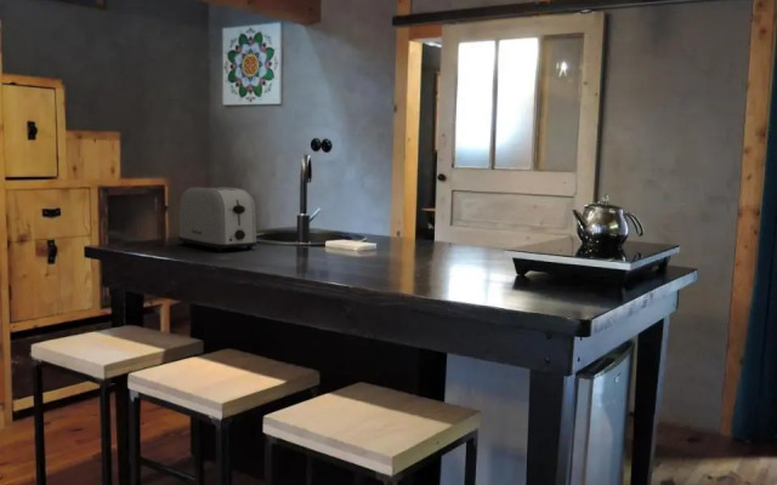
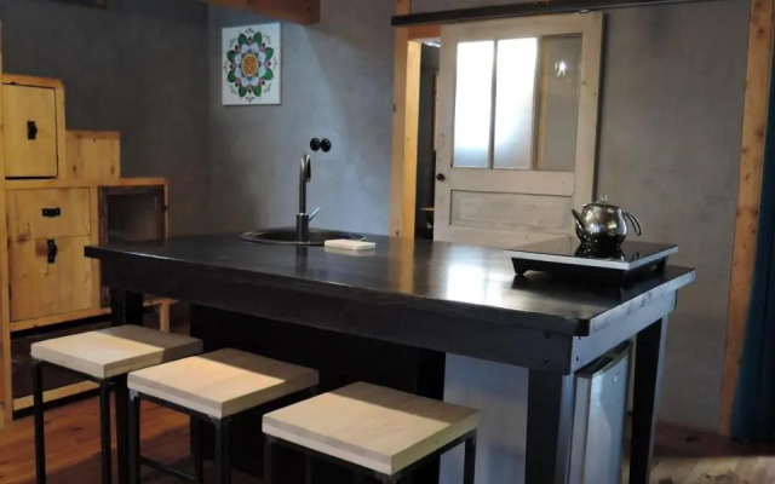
- toaster (217, 217)
